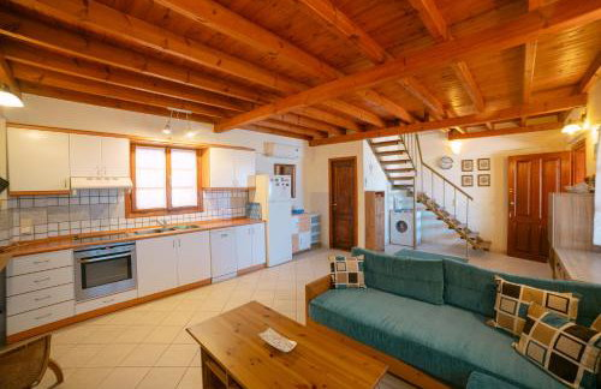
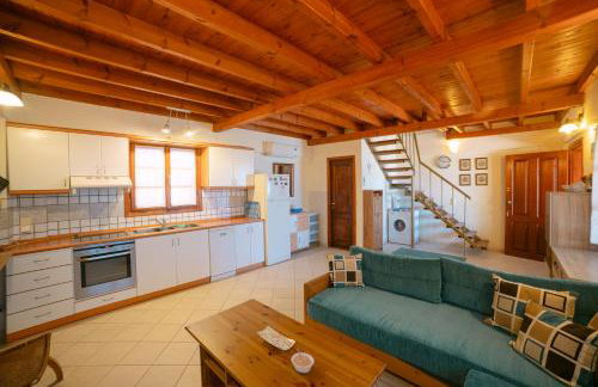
+ legume (301, 362)
